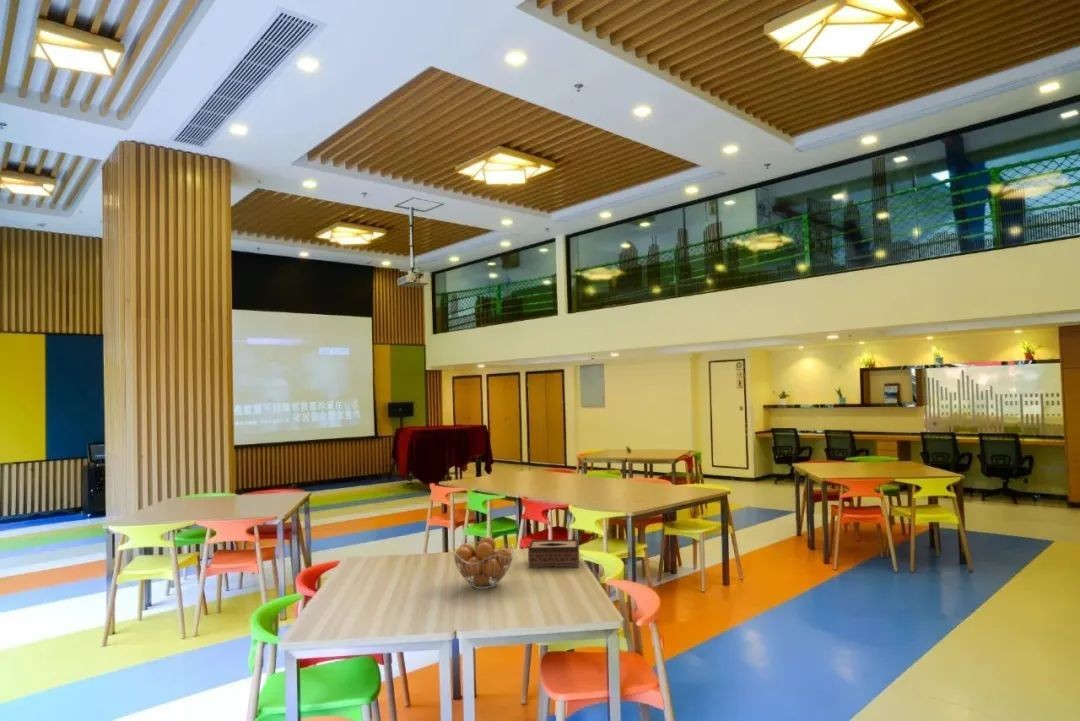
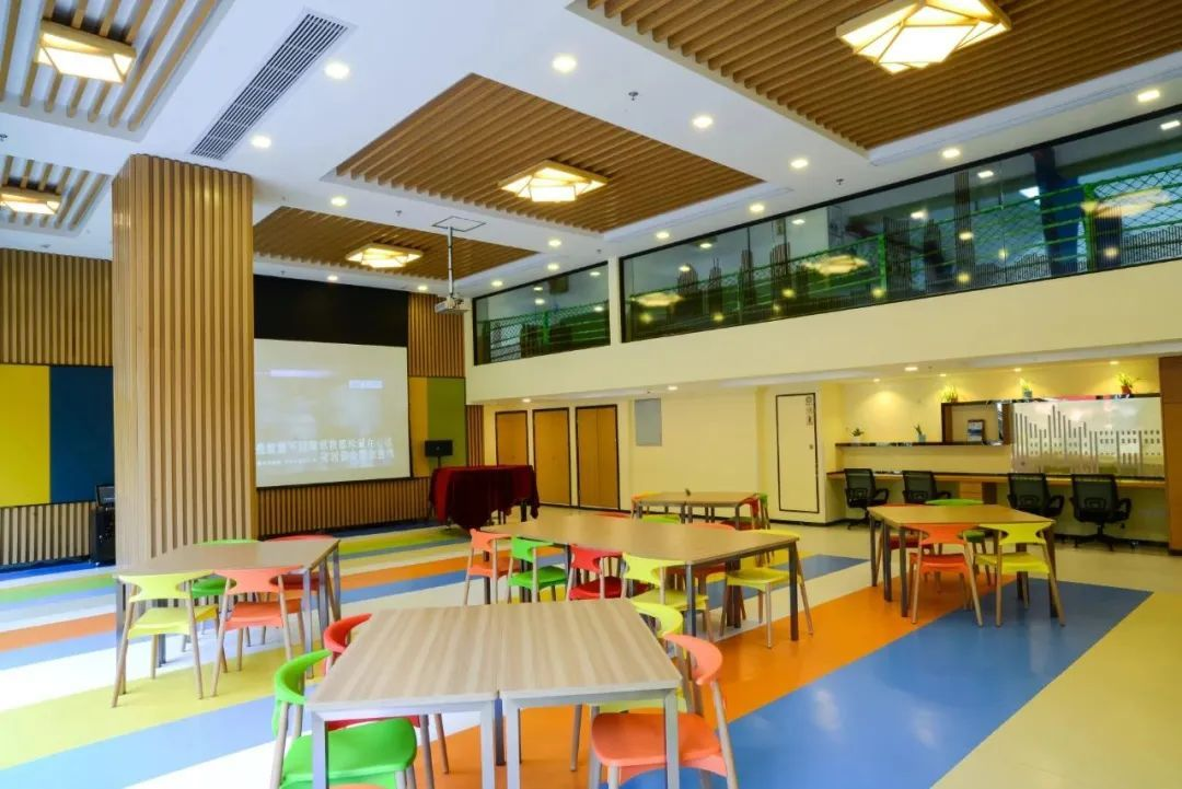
- fruit basket (483, 561)
- tissue box (554, 553)
